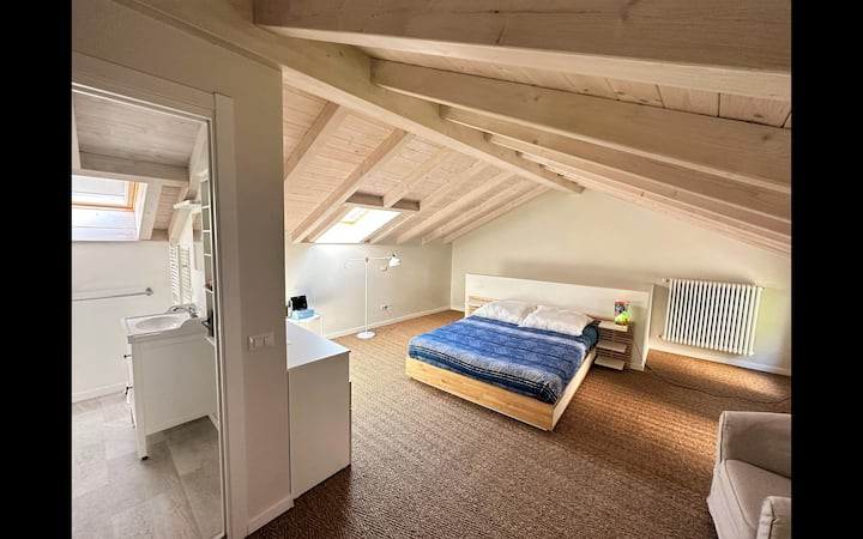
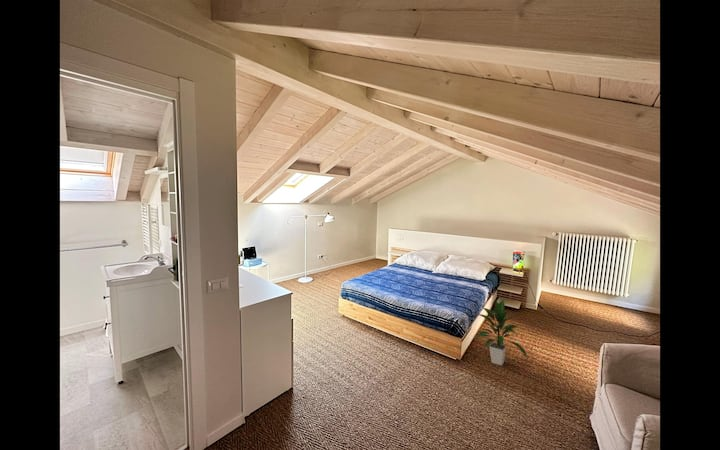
+ indoor plant (499, 332)
